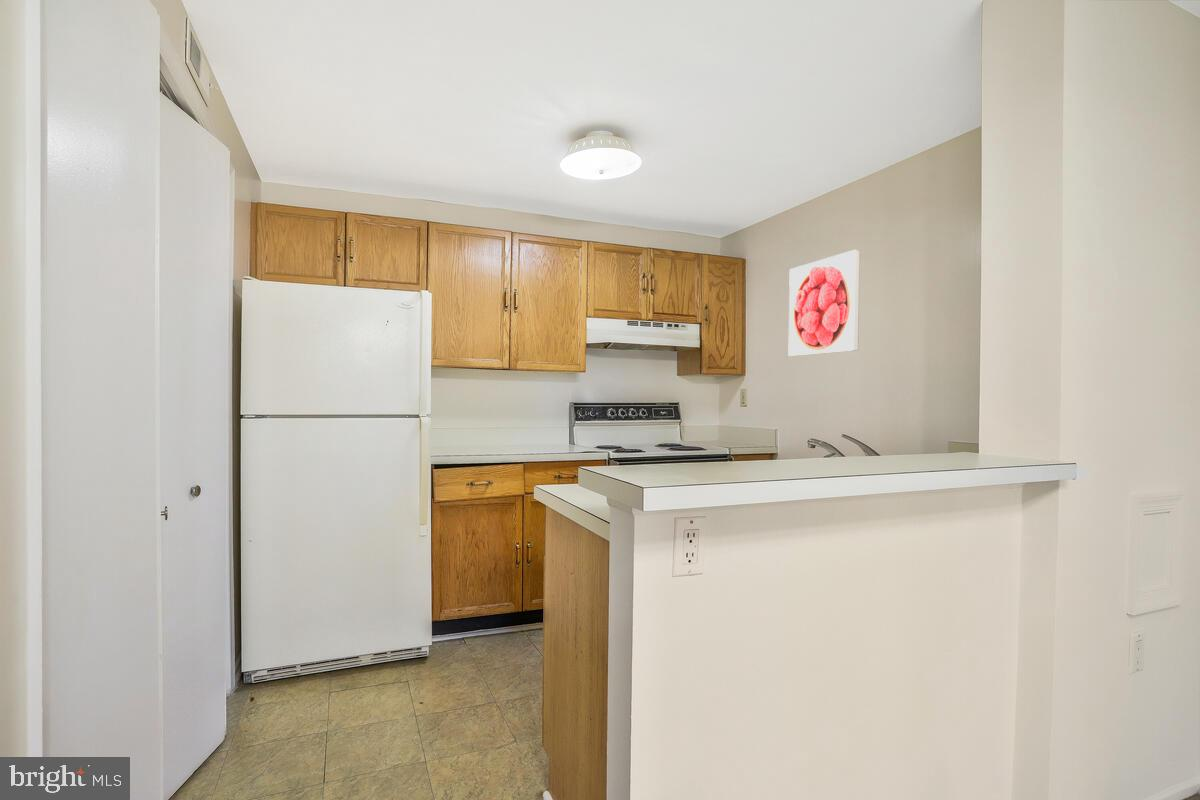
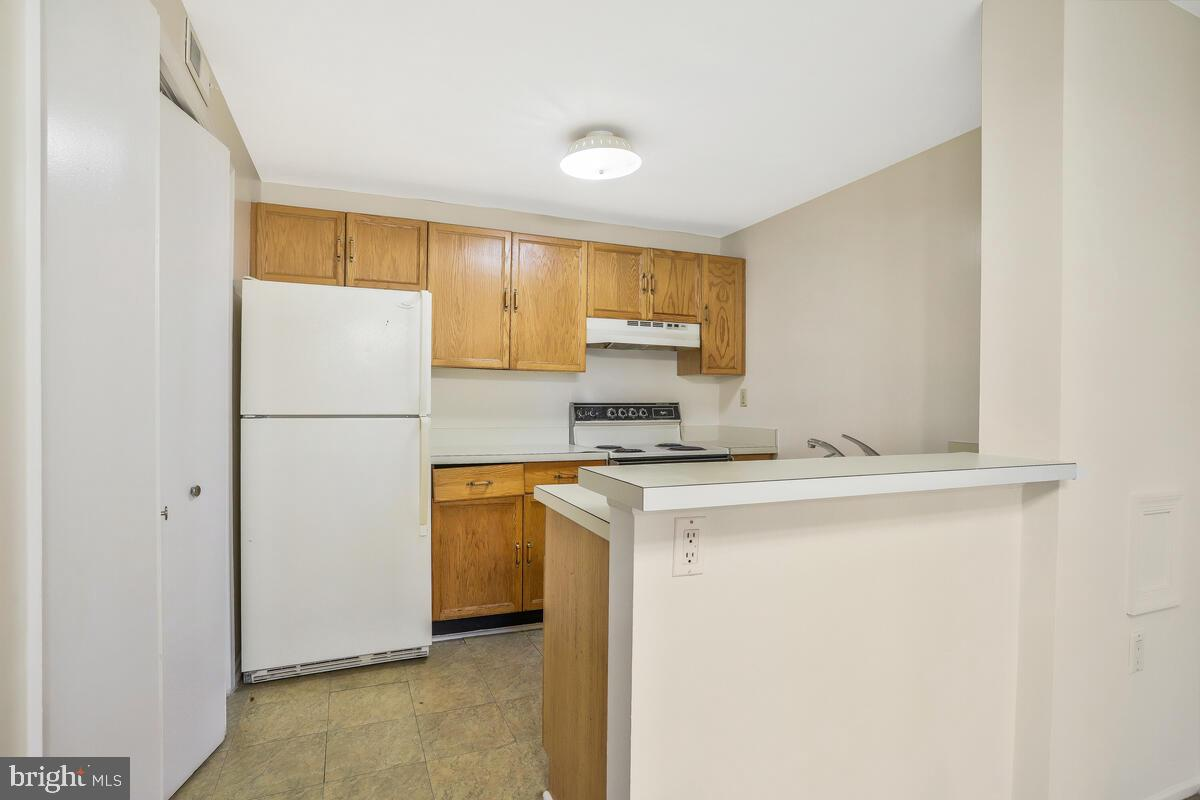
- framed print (821, 306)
